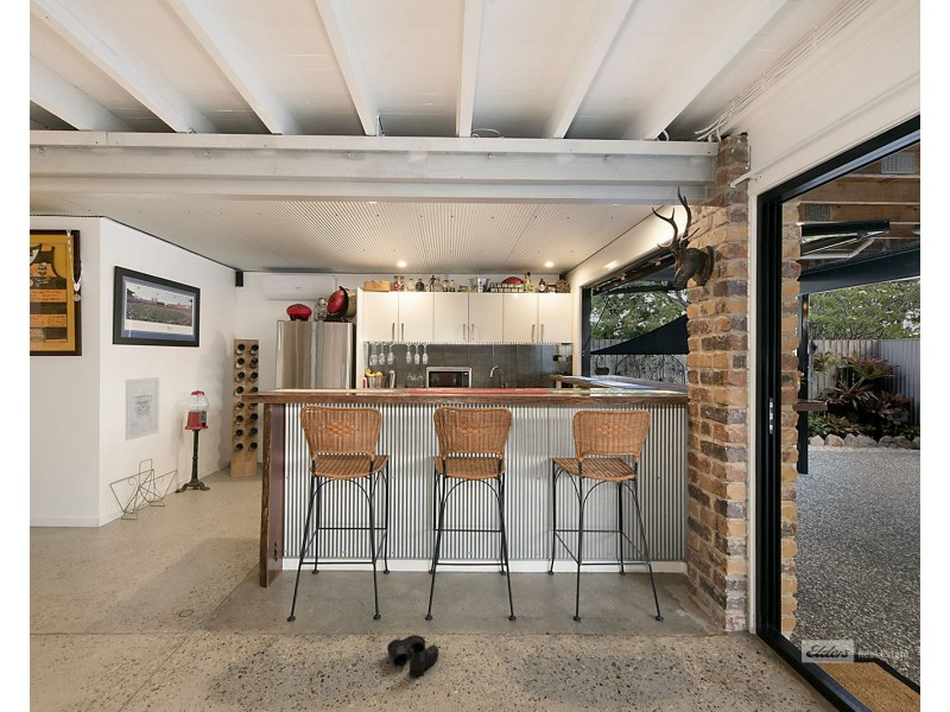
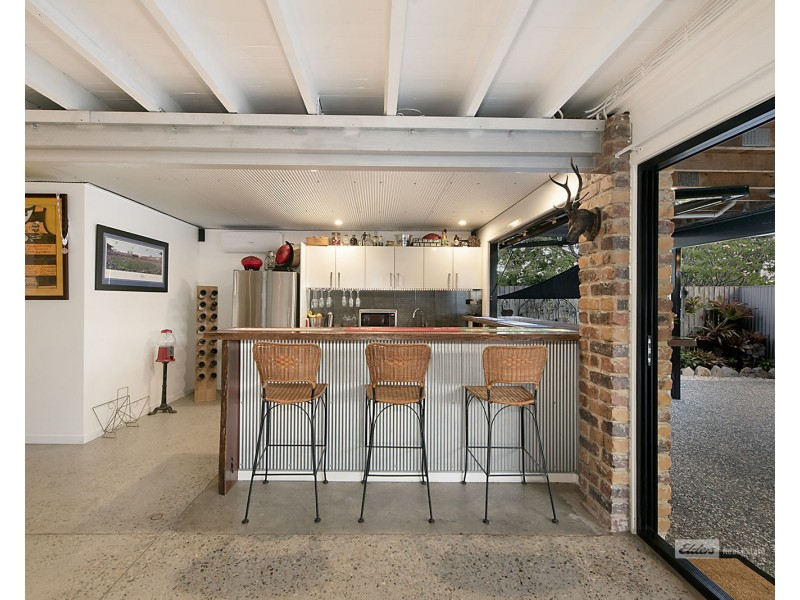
- wall art (142, 407)
- boots (410, 646)
